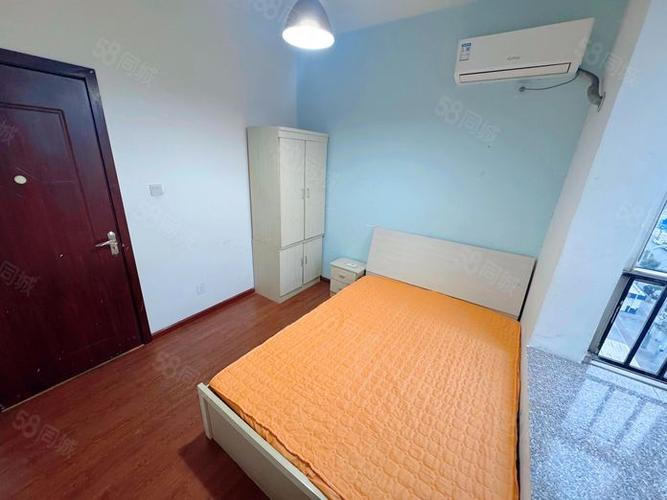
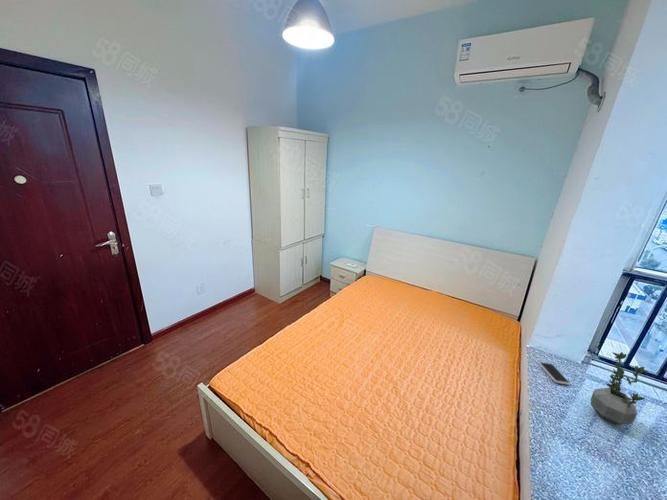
+ smartphone (553, 372)
+ potted plant (620, 392)
